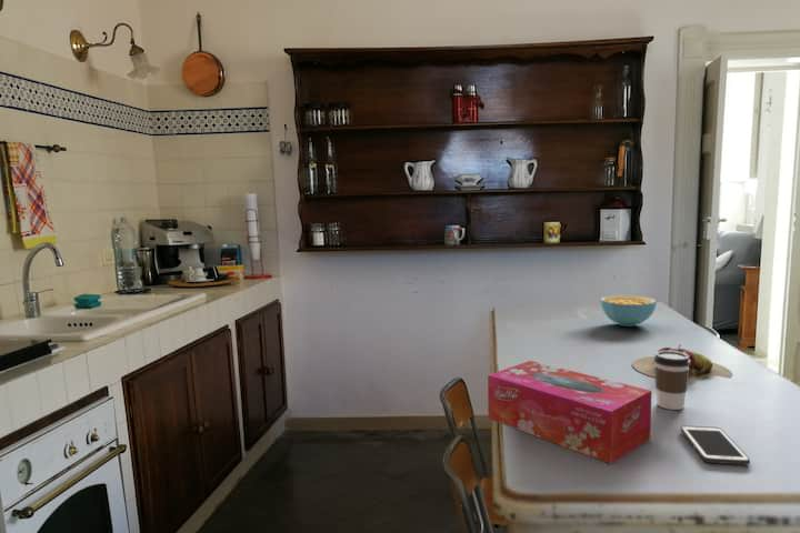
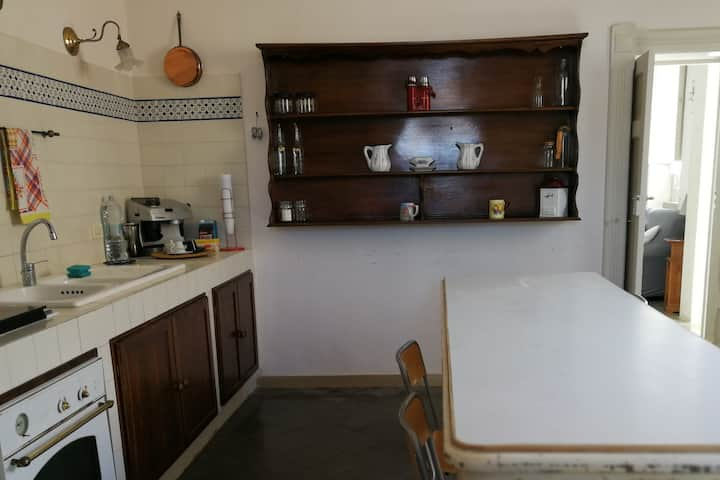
- cell phone (712, 444)
- tissue box (564, 405)
- fruit (681, 352)
- coffee cup (671, 380)
- cereal bowl (627, 312)
